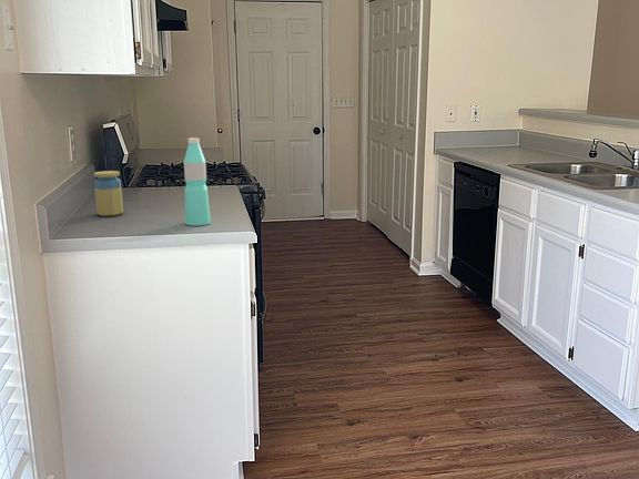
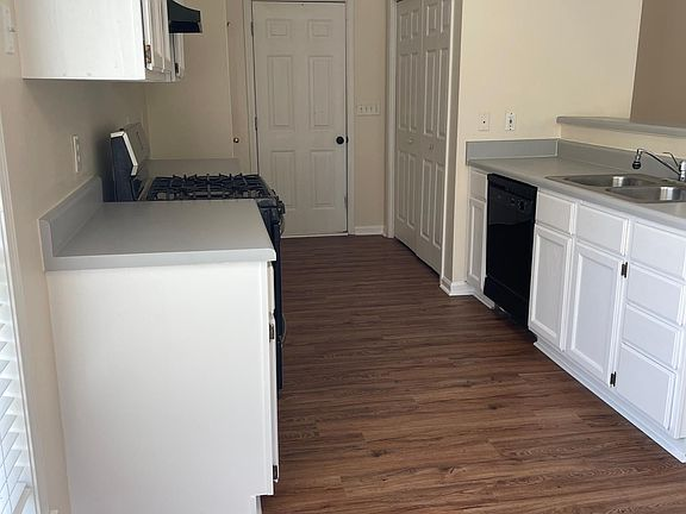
- jar (108, 193)
- water bottle (195, 181)
